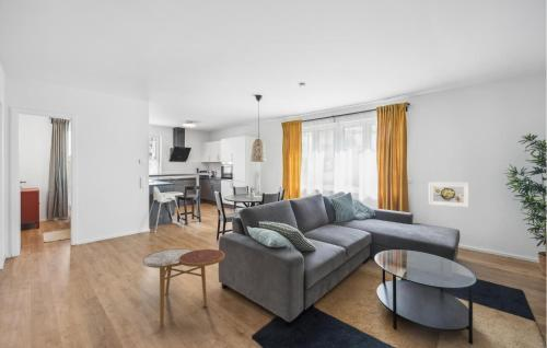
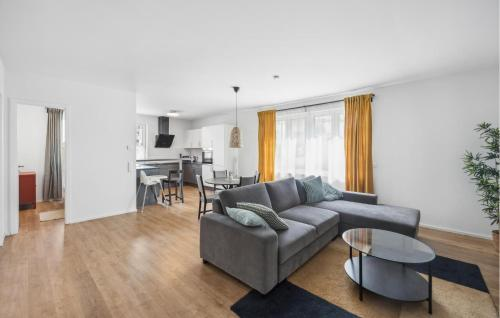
- side table (174, 276)
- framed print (447, 194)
